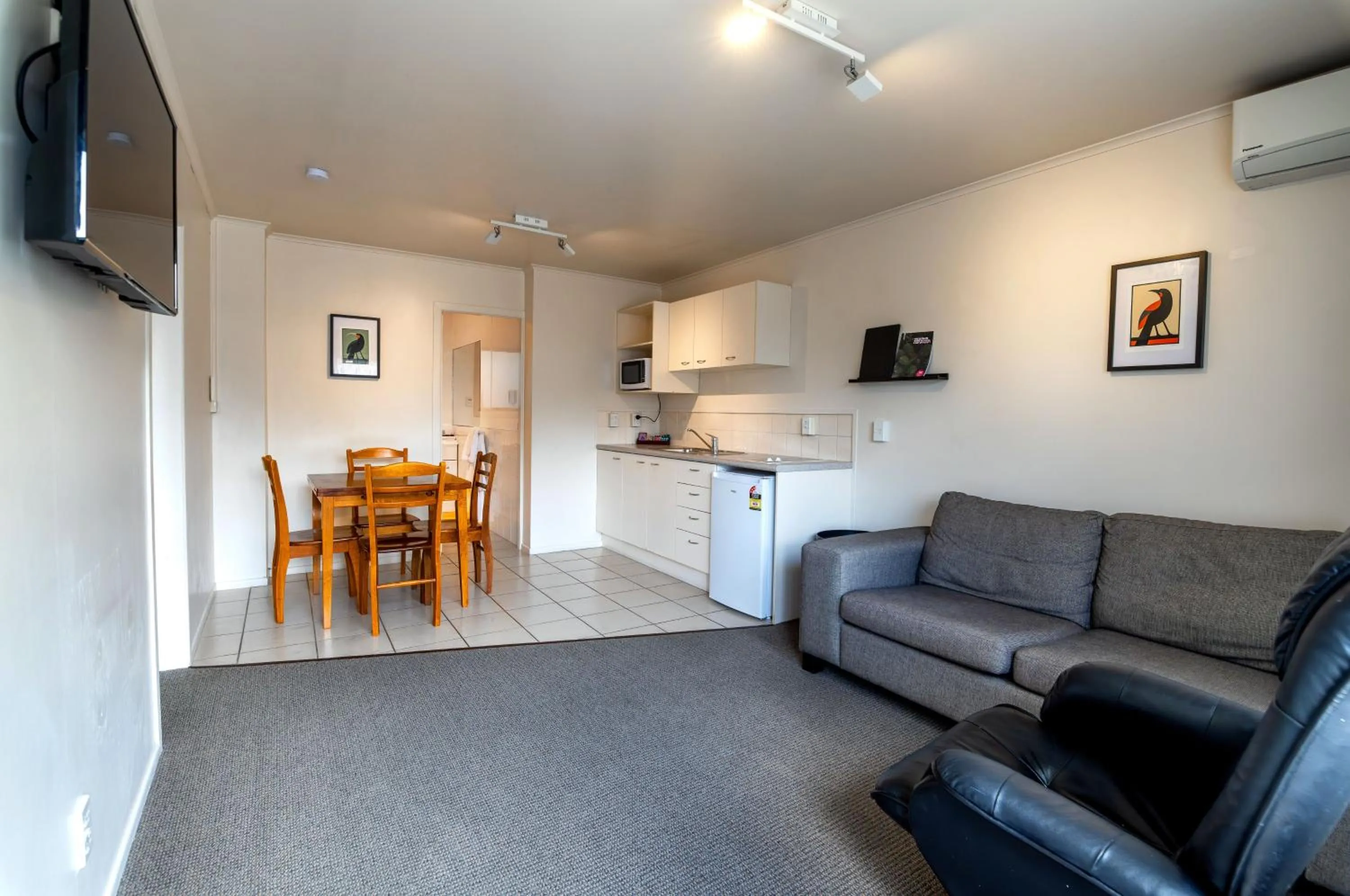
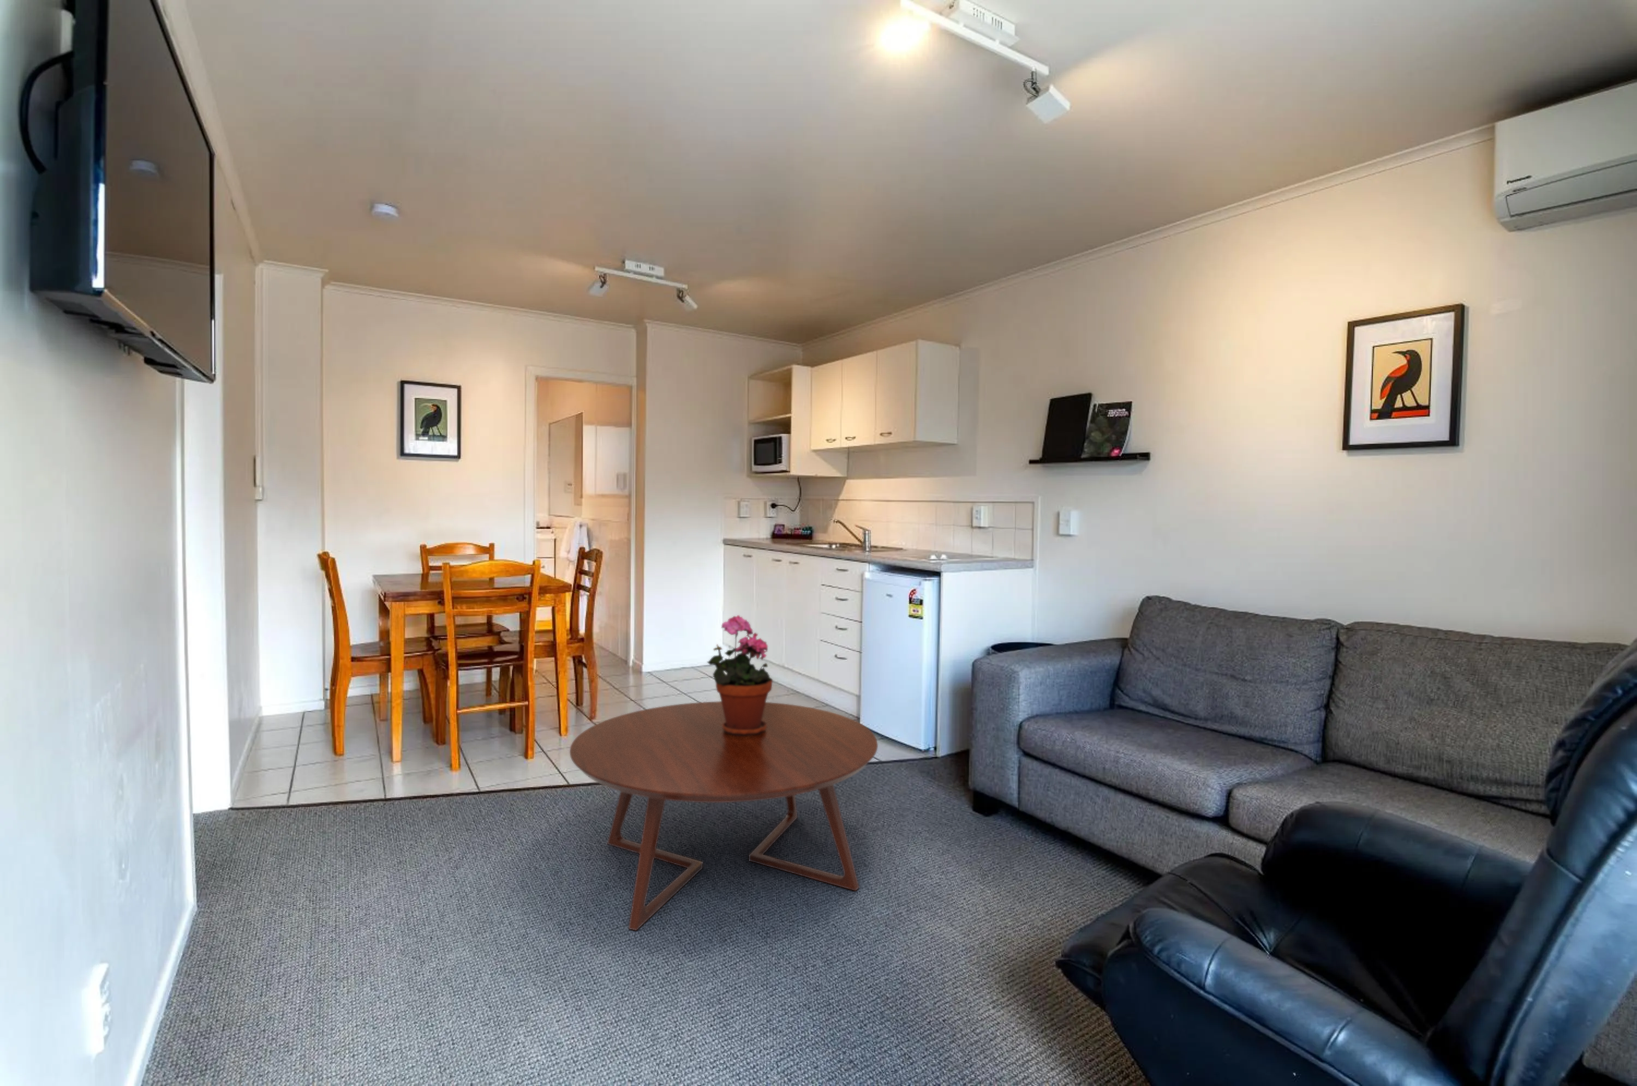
+ coffee table (726, 801)
+ potted plant (742, 673)
